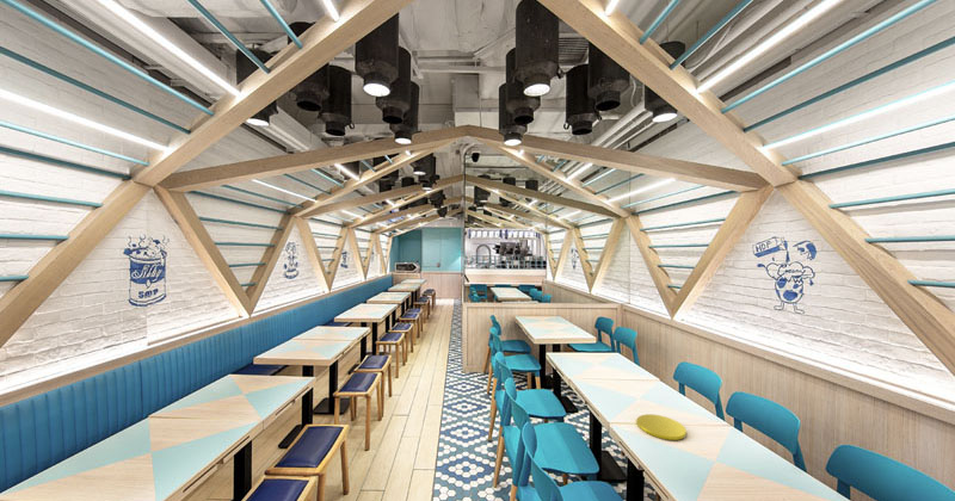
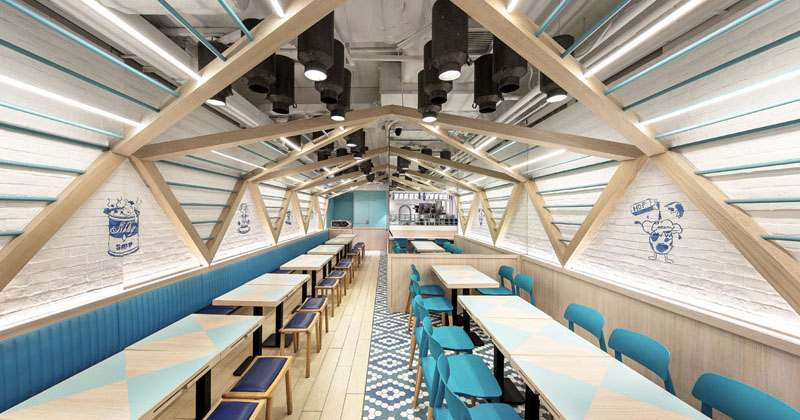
- plate (660, 426)
